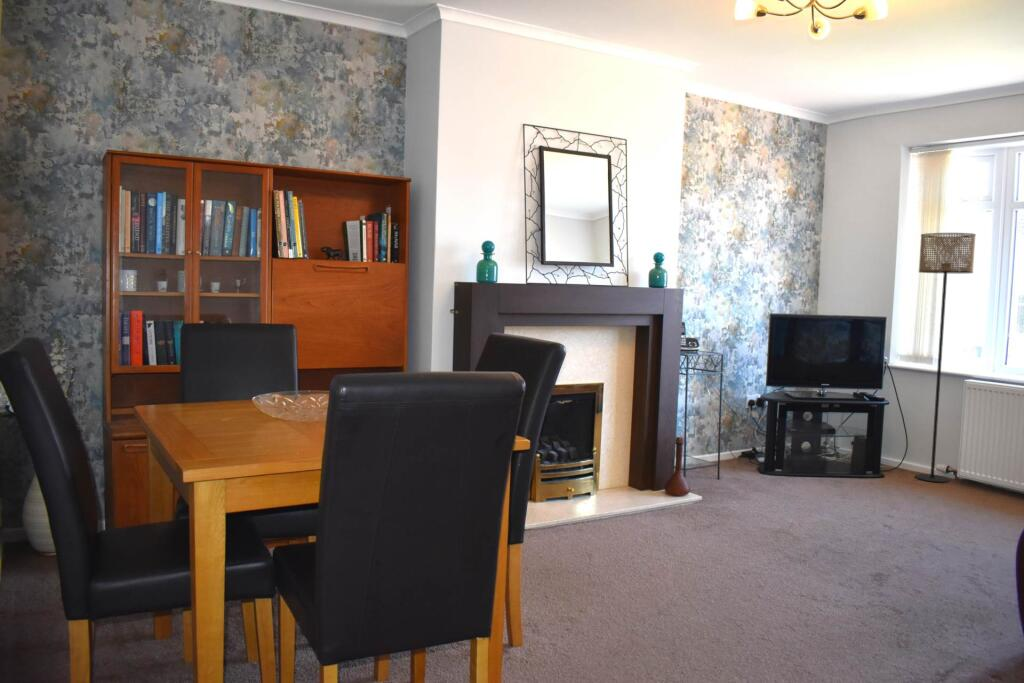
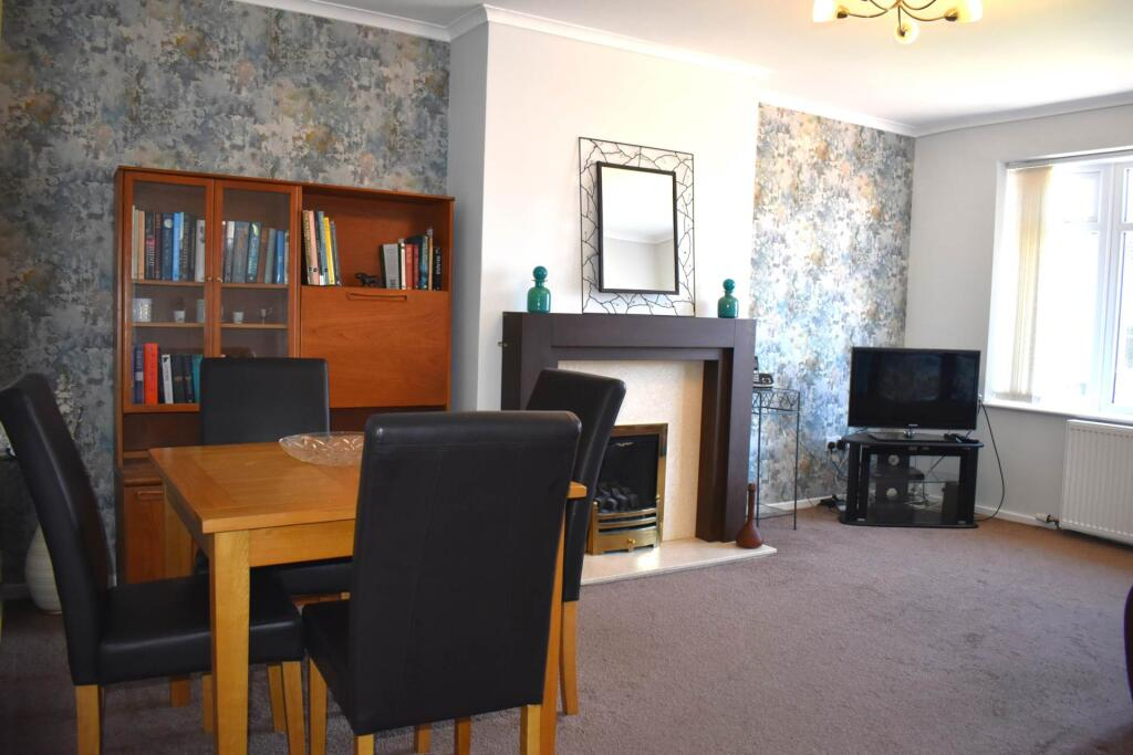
- floor lamp (939, 357)
